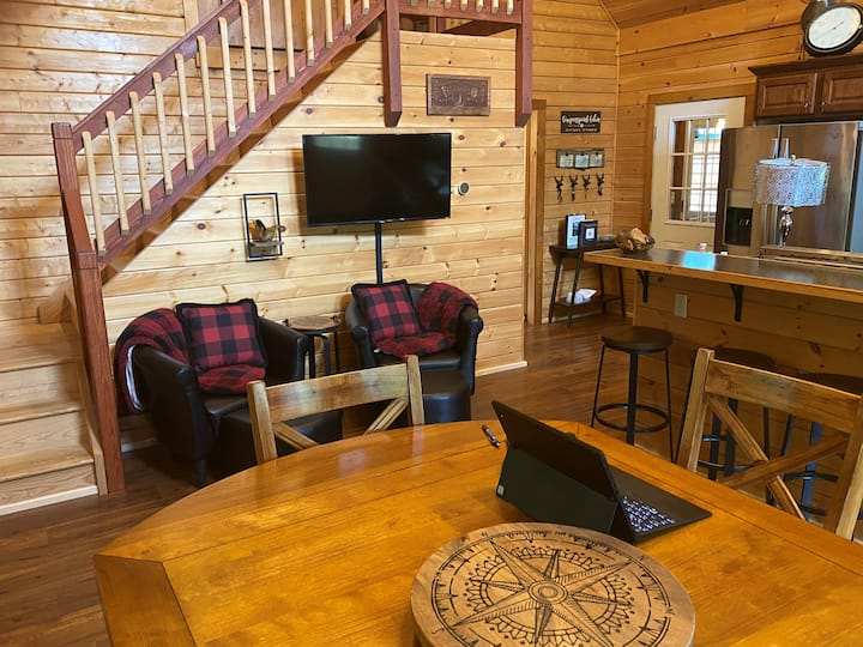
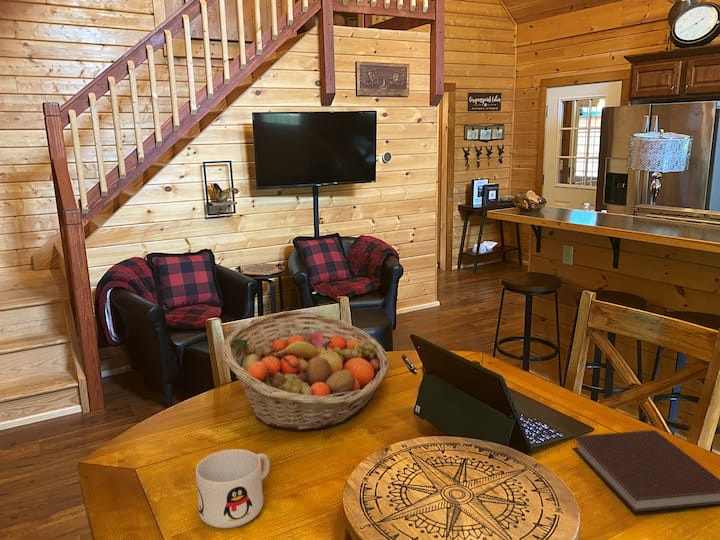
+ notebook (647, 467)
+ fruit basket (309, 365)
+ mug (238, 482)
